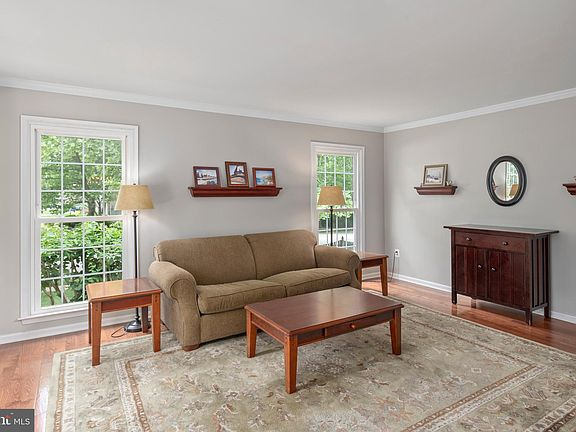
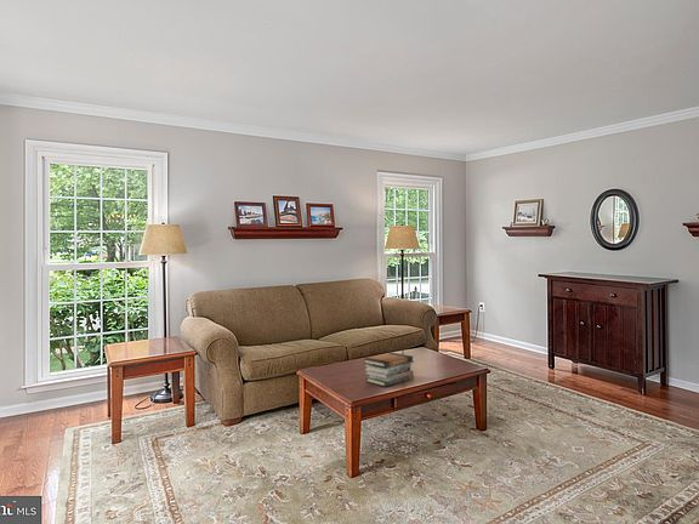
+ book stack (388, 369)
